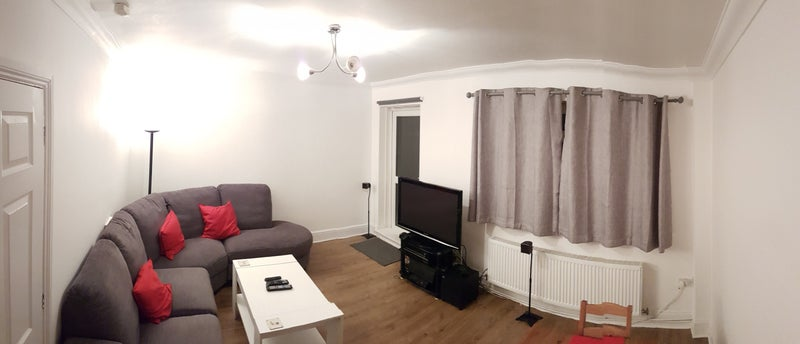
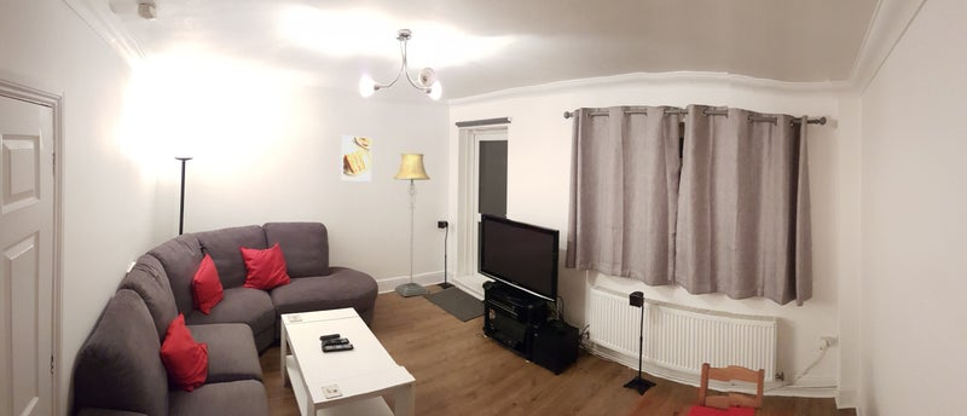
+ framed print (355, 158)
+ floor lamp (411, 224)
